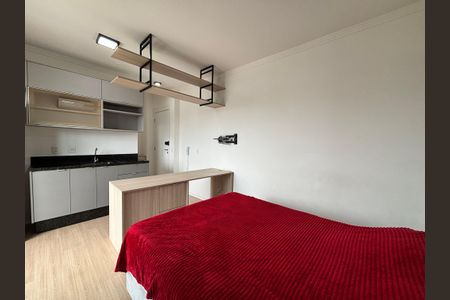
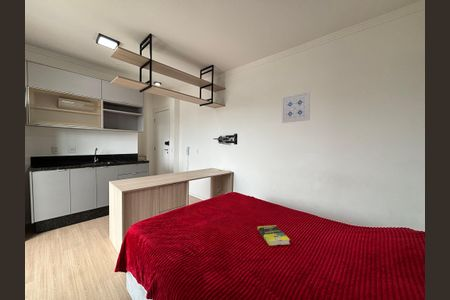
+ wall art (295, 108)
+ book (272, 234)
